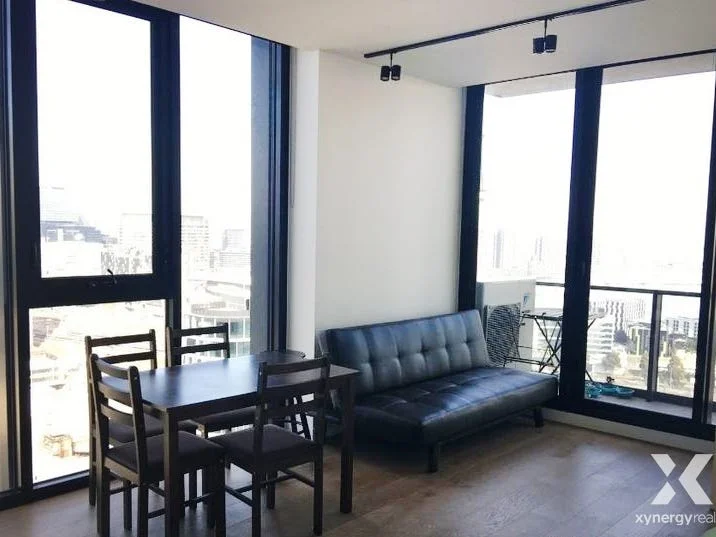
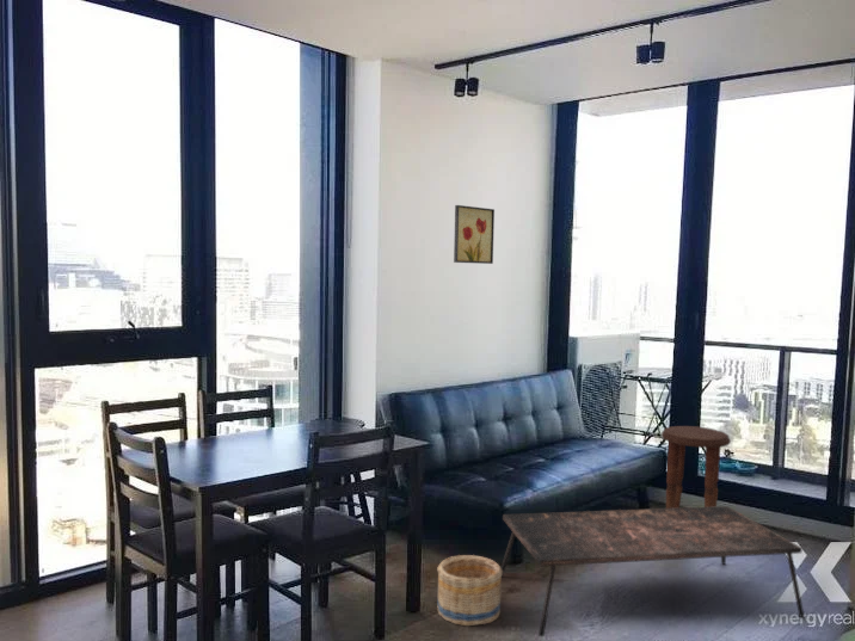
+ side table (682, 476)
+ wall art (473, 235)
+ basket (468, 588)
+ coffee table (644, 560)
